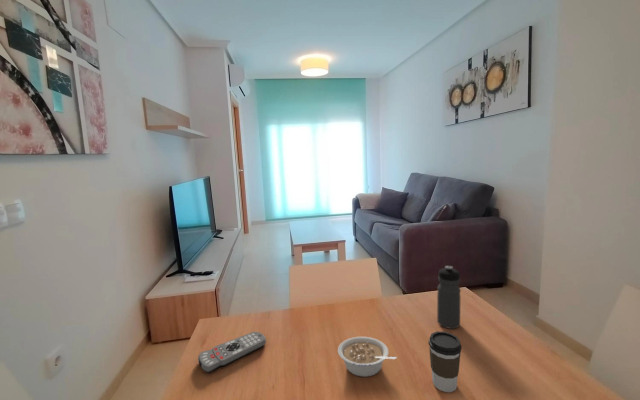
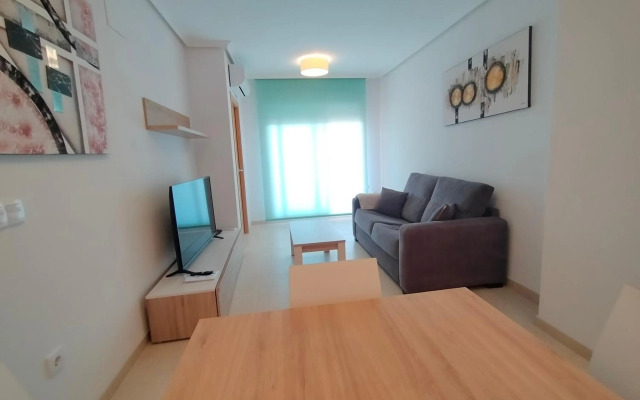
- water bottle (448, 295)
- coffee cup (444, 361)
- legume (365, 356)
- remote control (234, 349)
